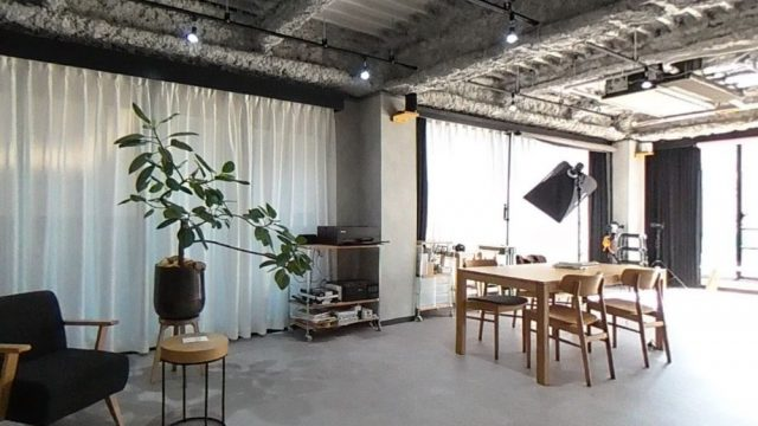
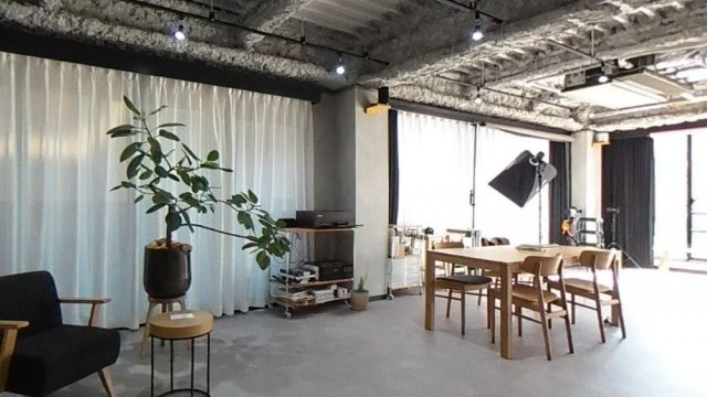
+ potted plant (359, 290)
